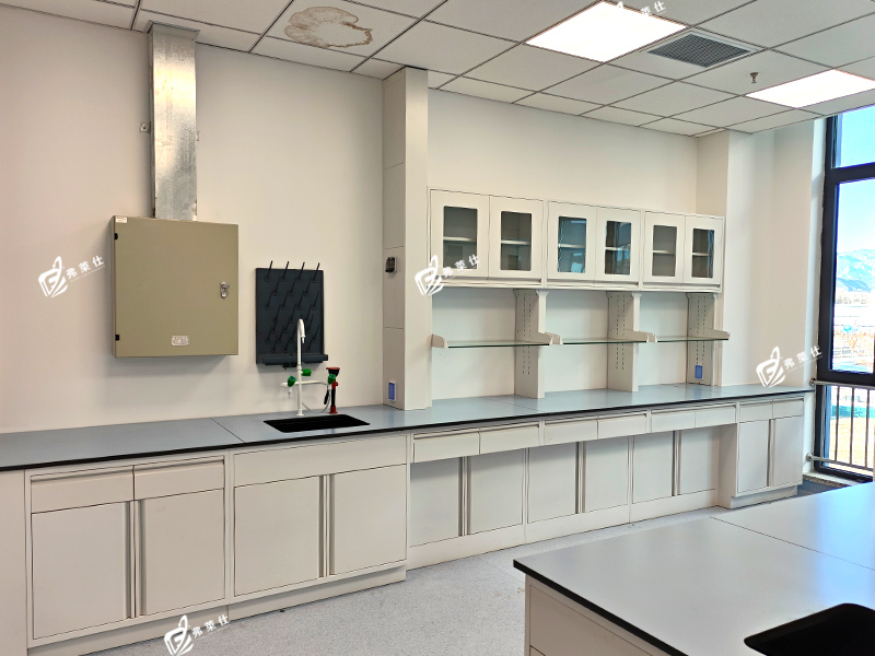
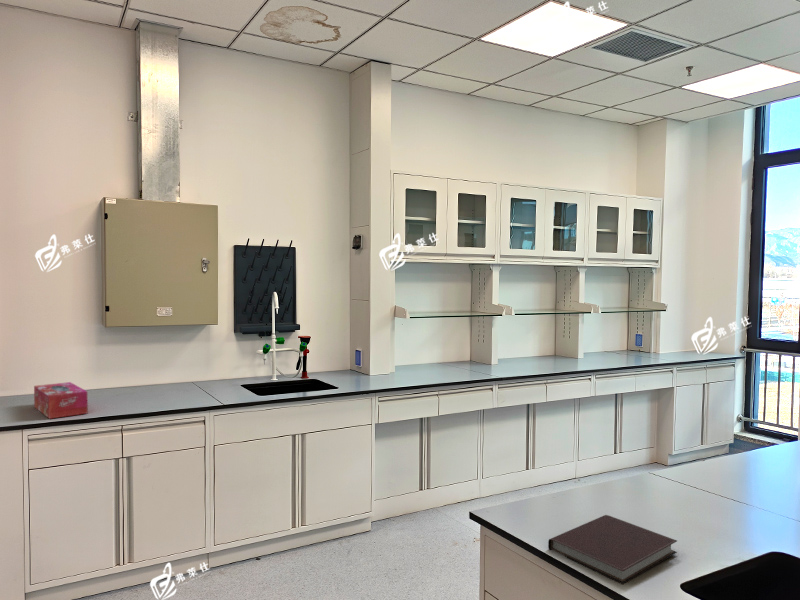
+ notebook (612, 545)
+ tissue box (60, 399)
